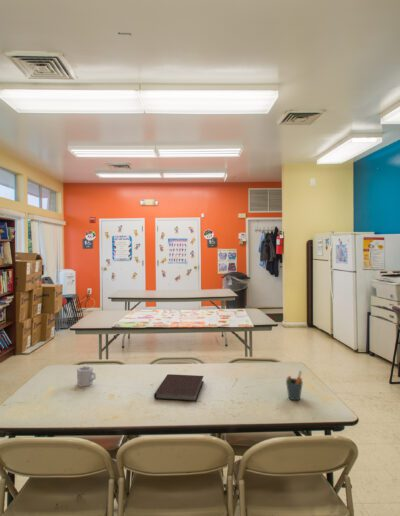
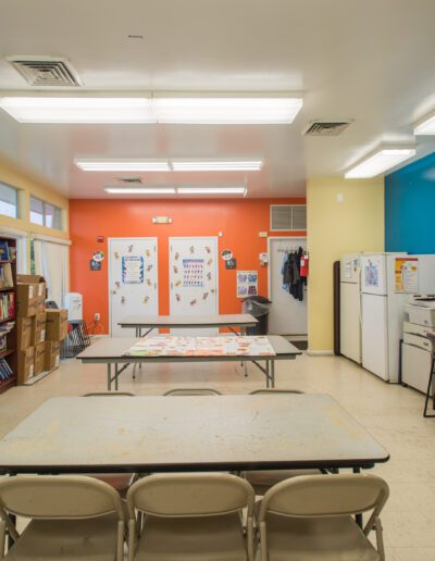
- pen holder (294, 385)
- notebook (180, 386)
- cup (86, 376)
